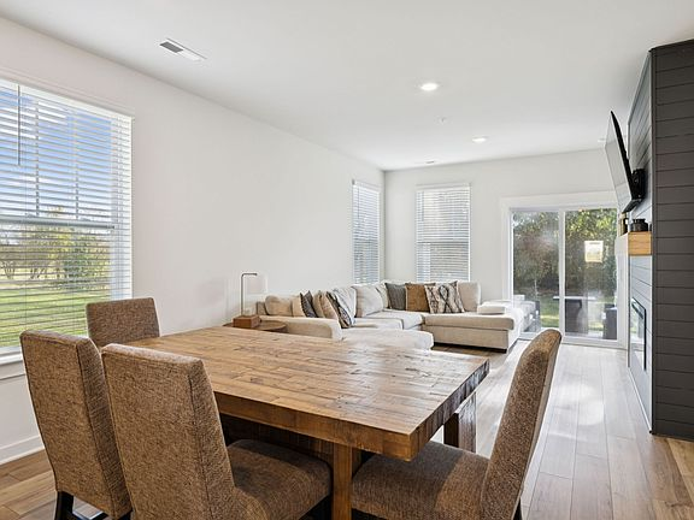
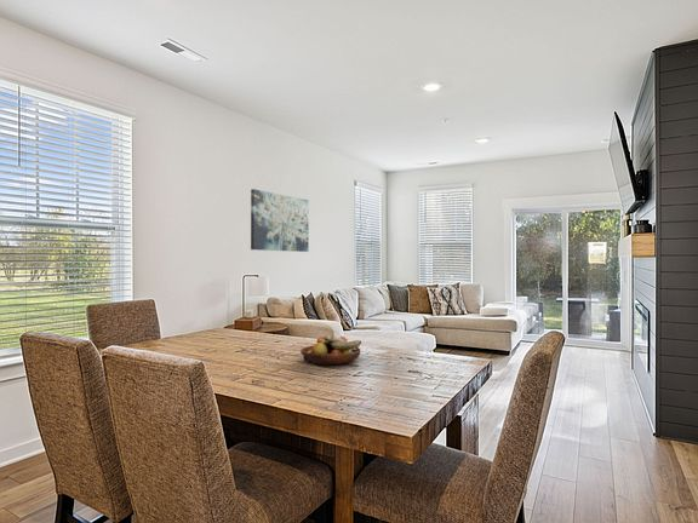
+ wall art (281, 223)
+ fruit bowl (331, 346)
